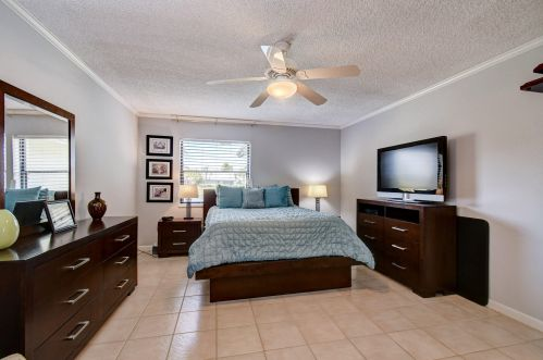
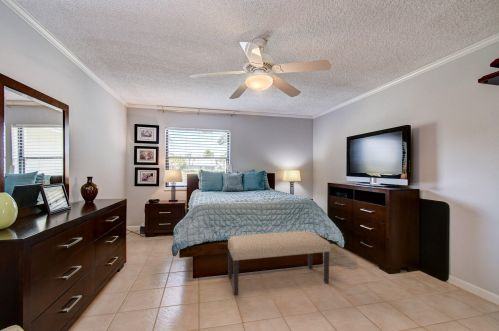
+ bench (276, 256)
